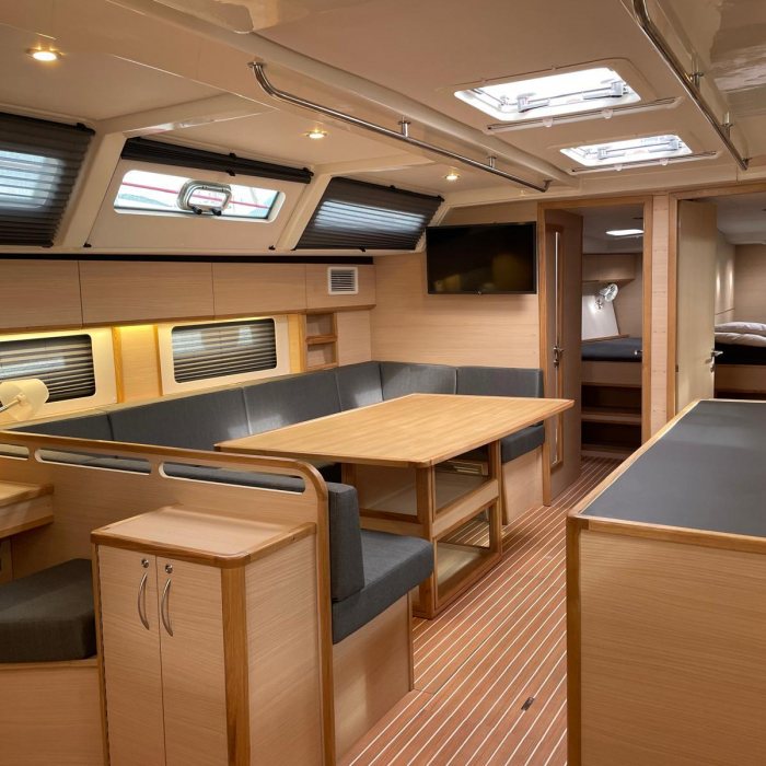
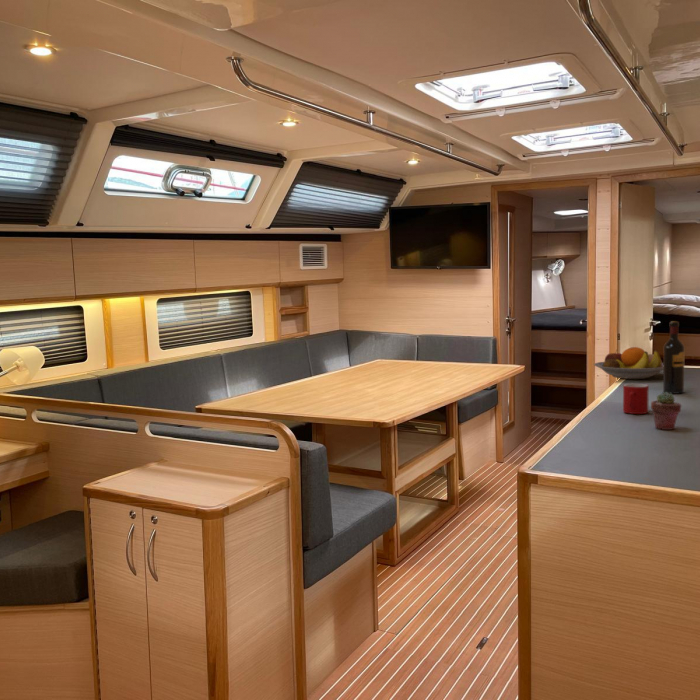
+ wine bottle (673, 356)
+ fruit bowl (631, 361)
+ mug (634, 399)
+ potted succulent (665, 410)
